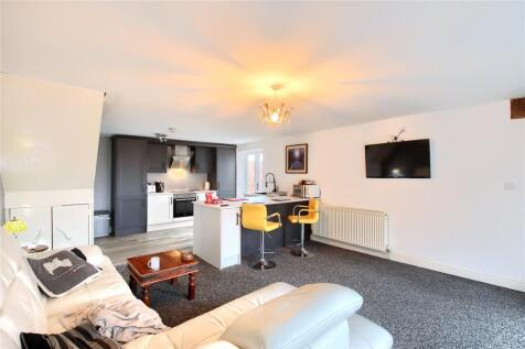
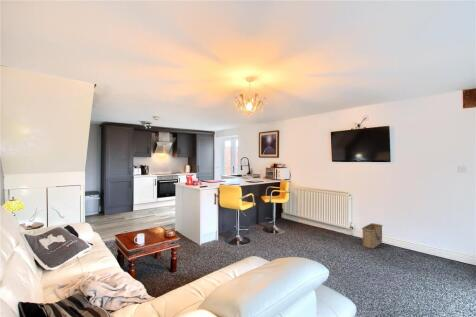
+ basket (372, 235)
